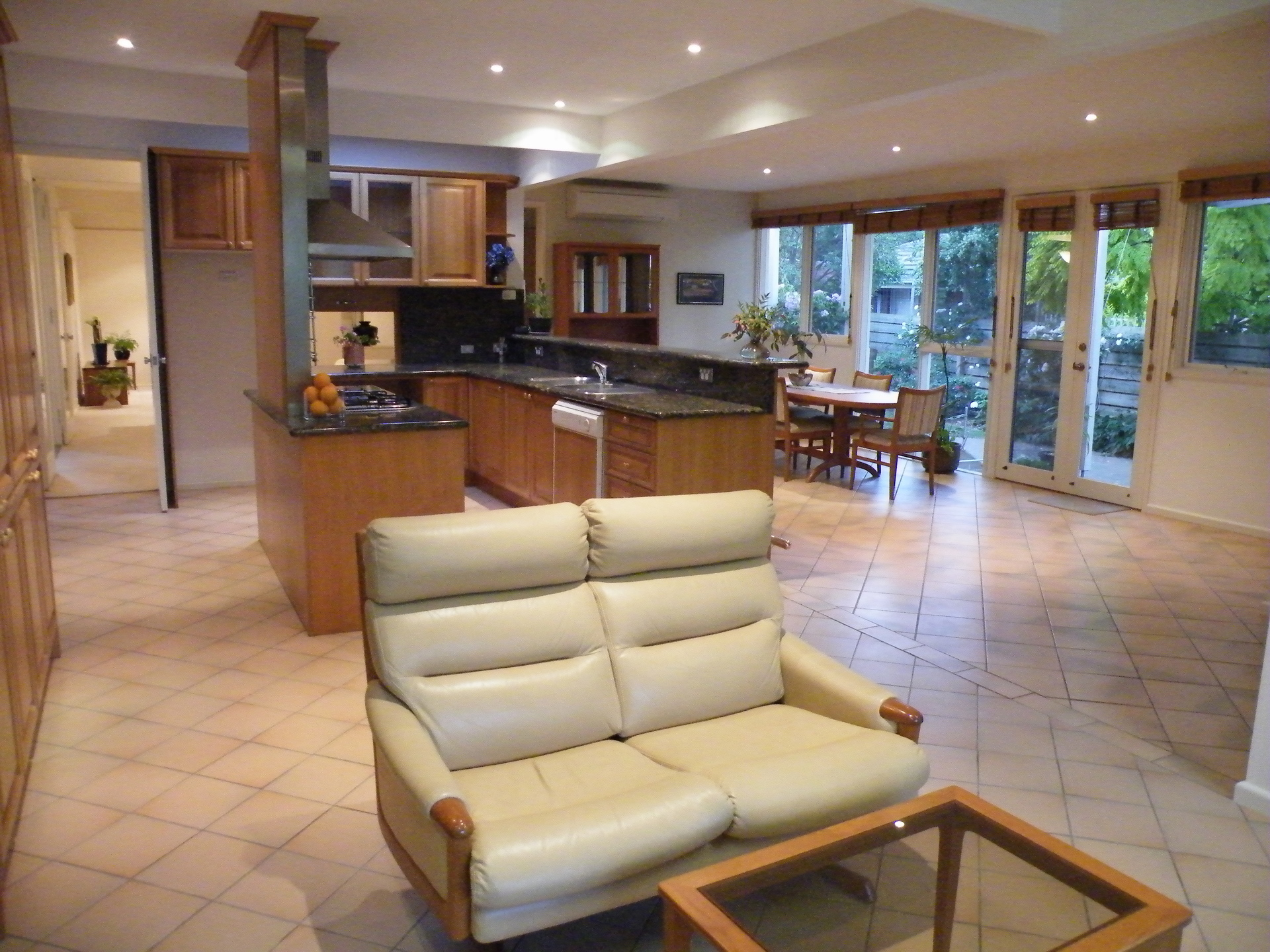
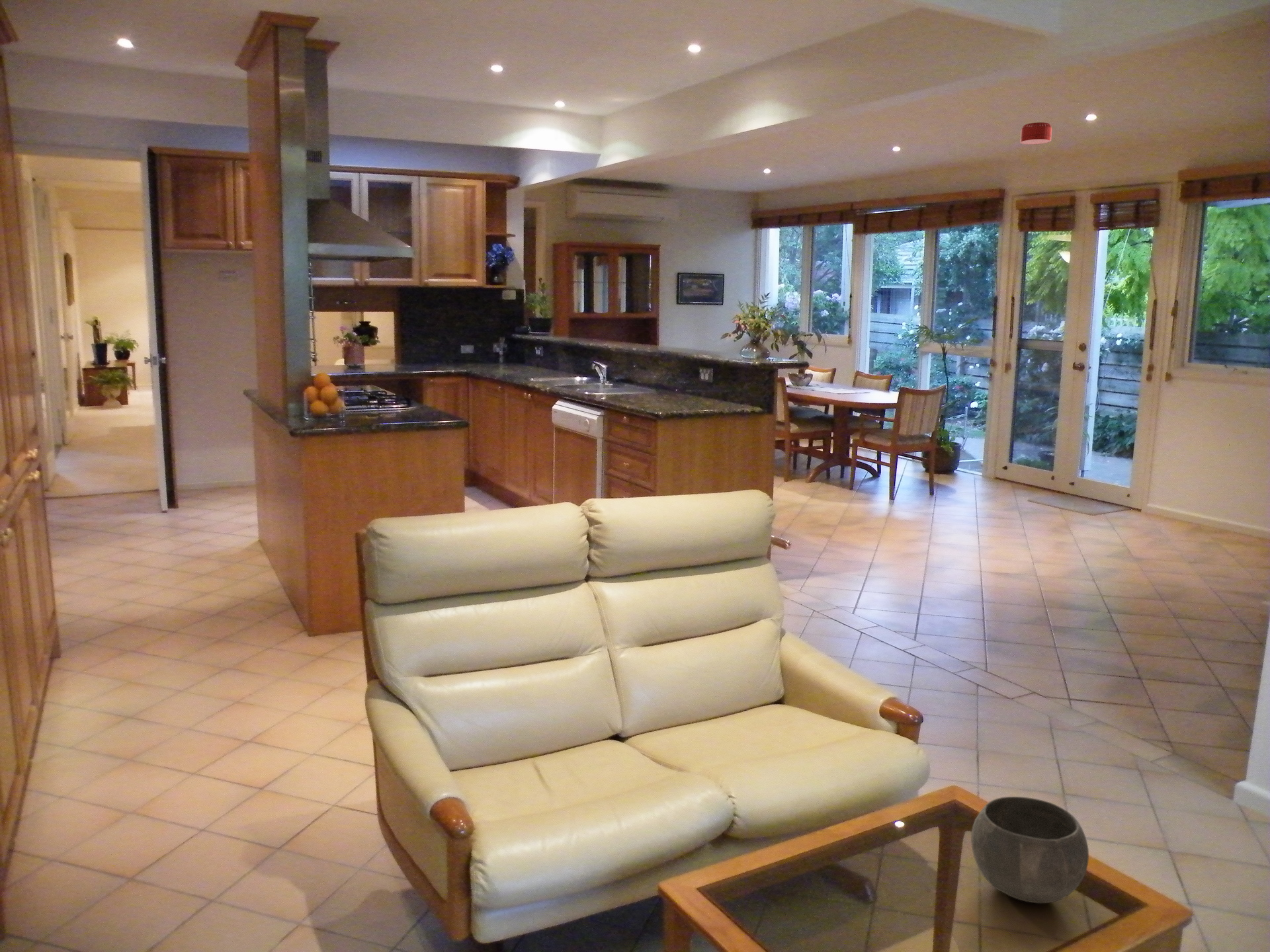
+ bowl (1028, 853)
+ smoke detector (1036, 133)
